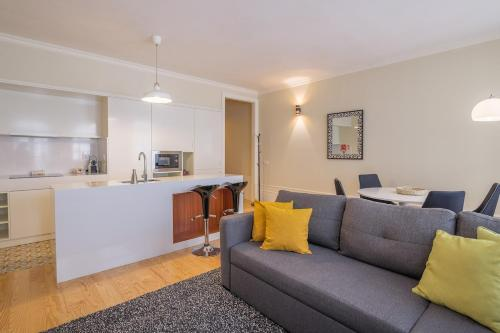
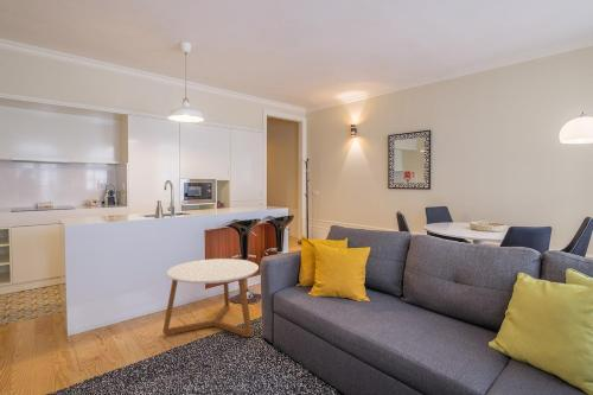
+ coffee table (224, 295)
